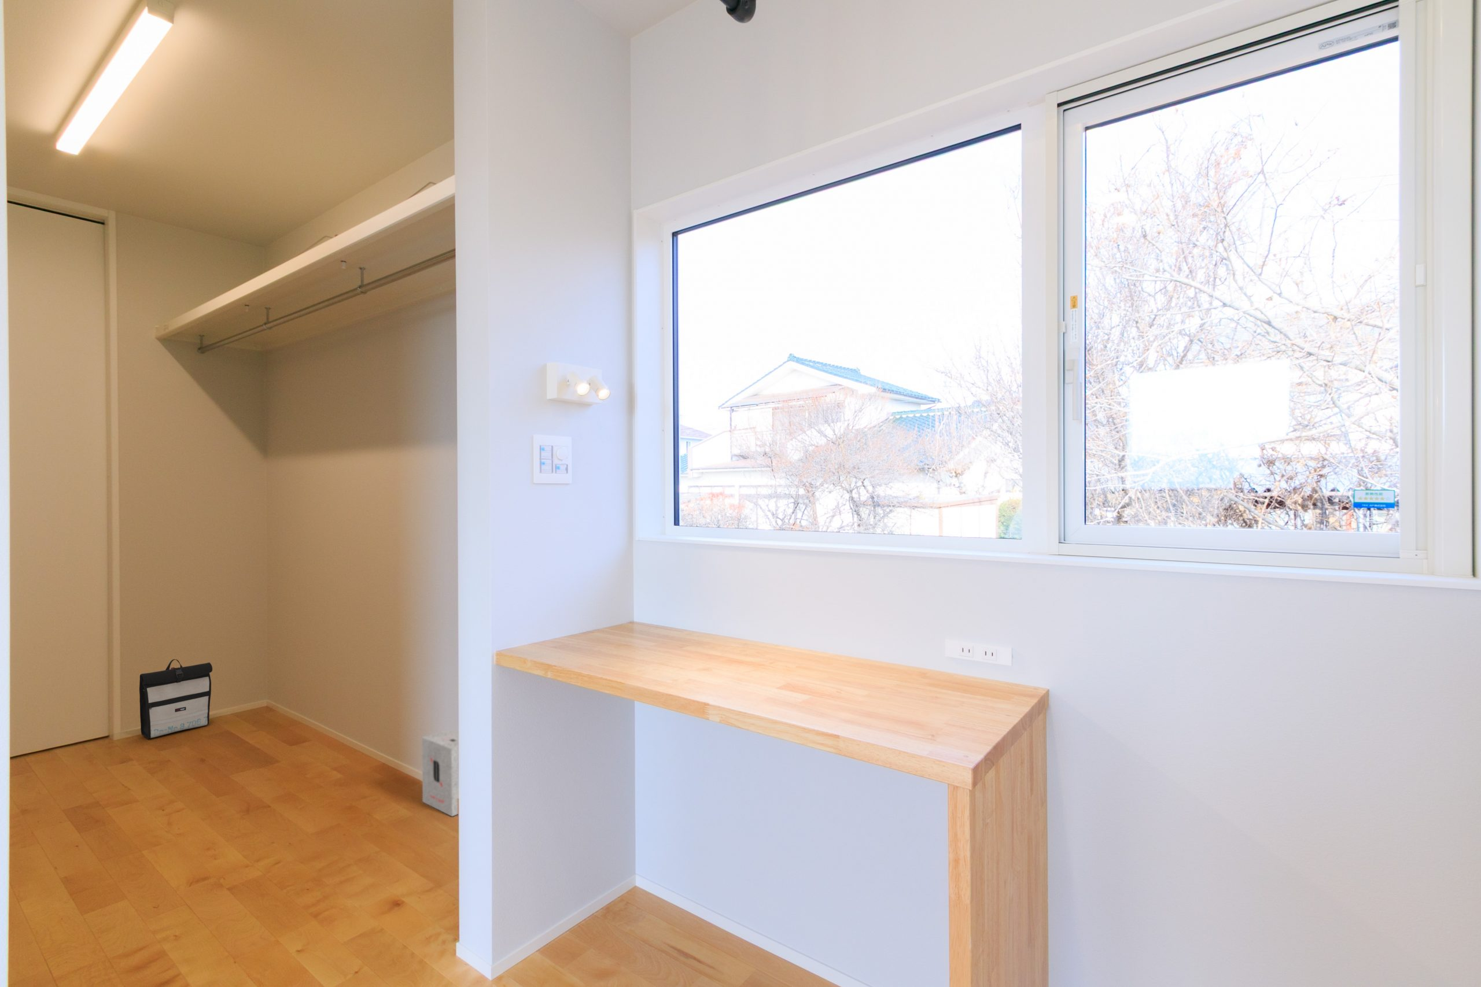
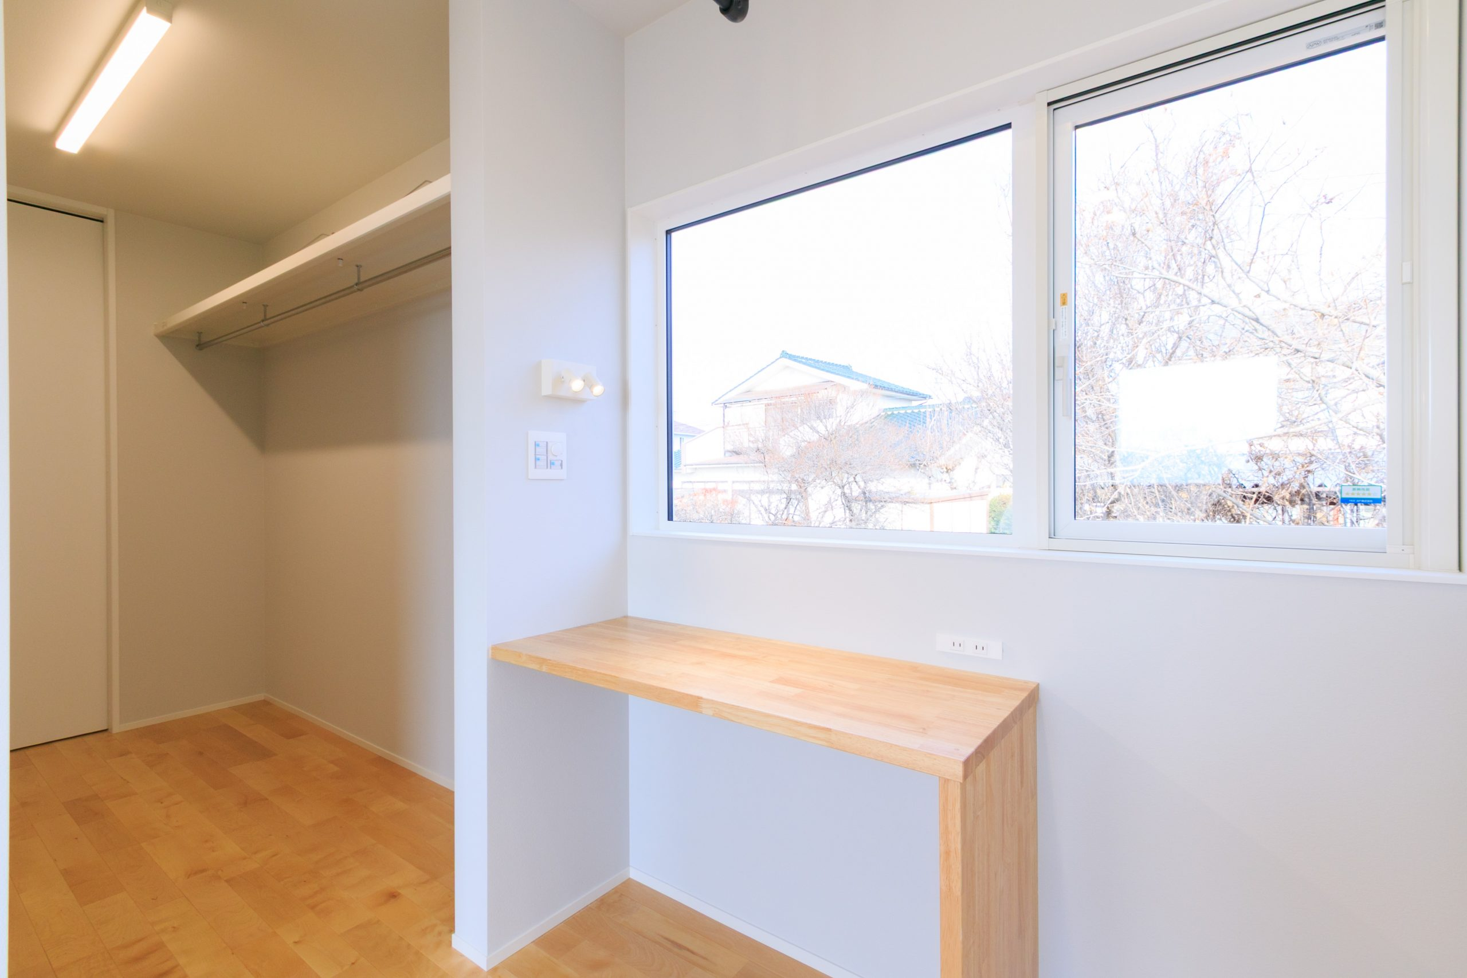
- cardboard box (450, 771)
- backpack (175, 695)
